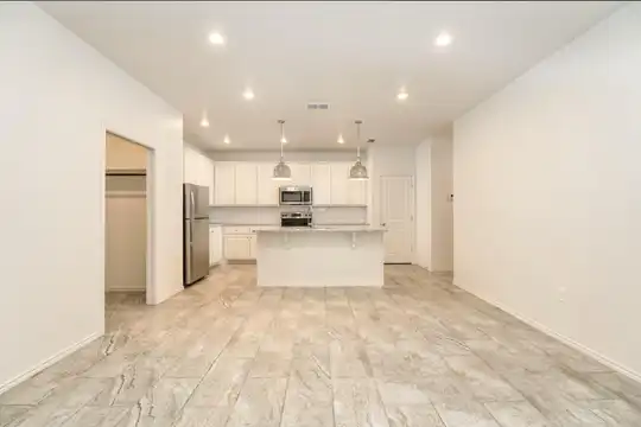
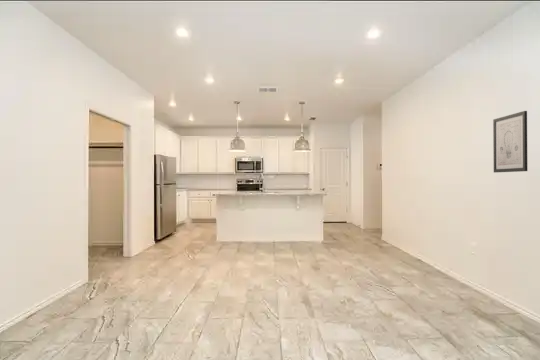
+ wall art (509, 143)
